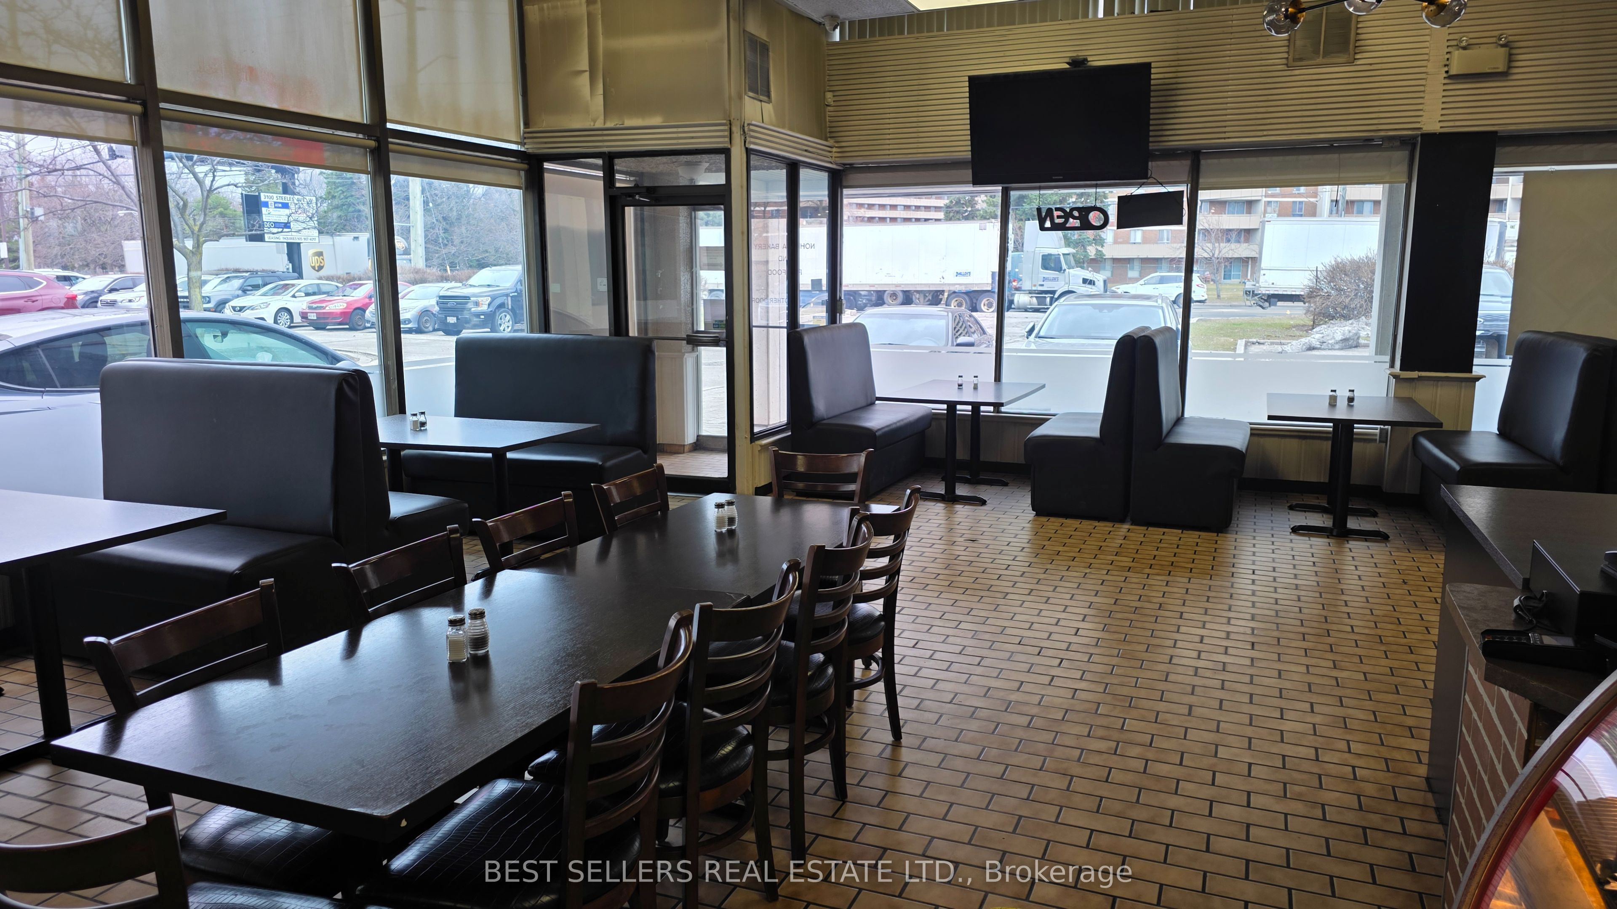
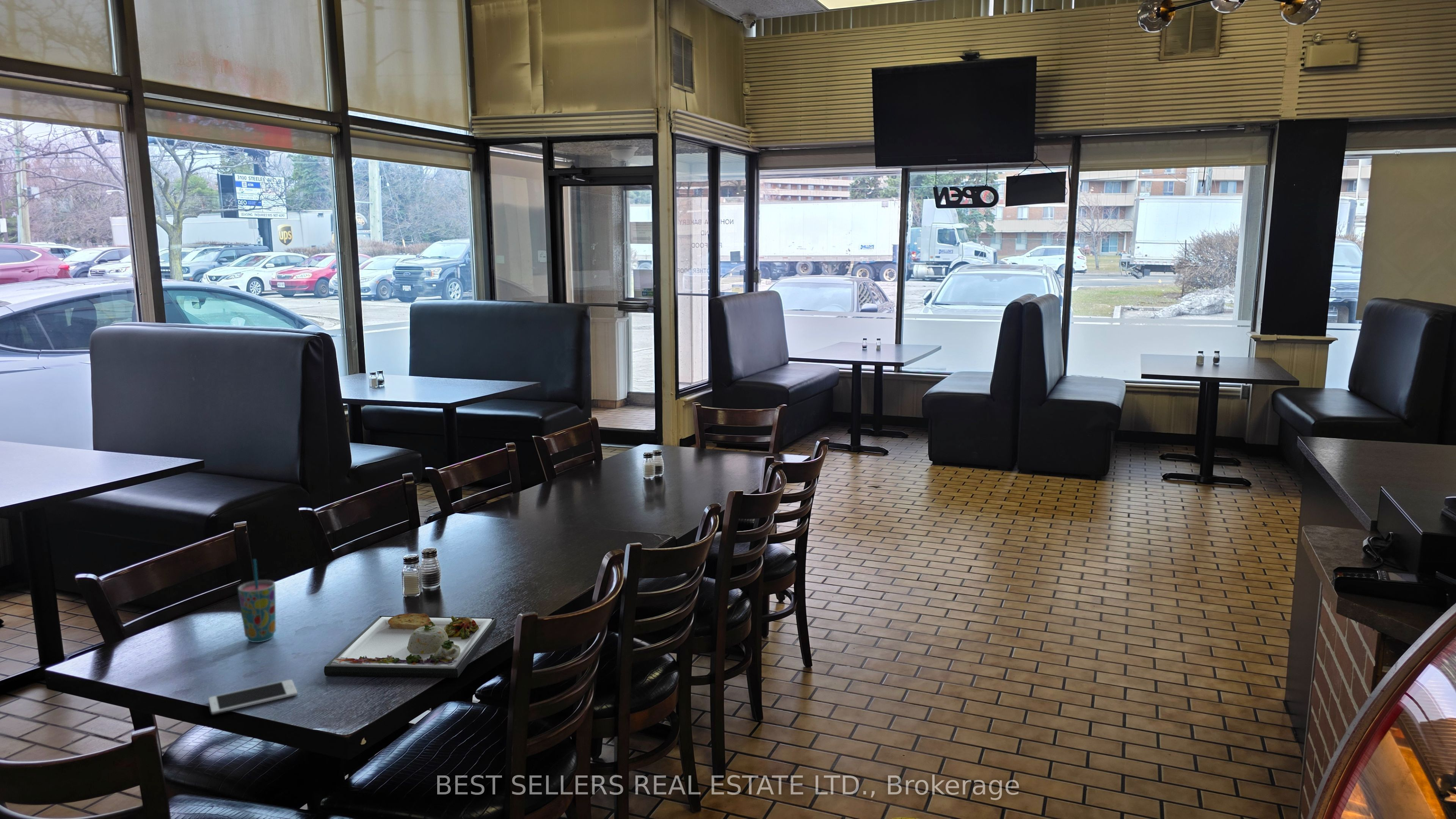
+ cup (257, 599)
+ dinner plate (415, 635)
+ cell phone (253, 696)
